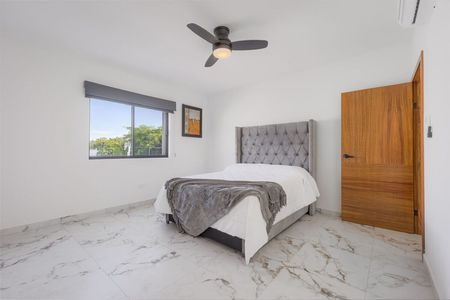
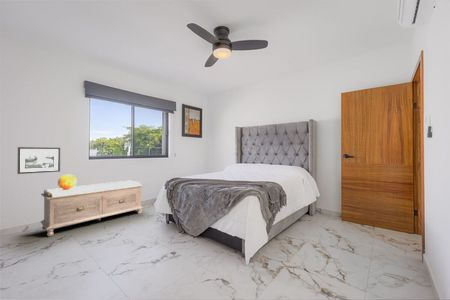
+ picture frame (40, 160)
+ bench (97, 202)
+ decorative sphere (67, 181)
